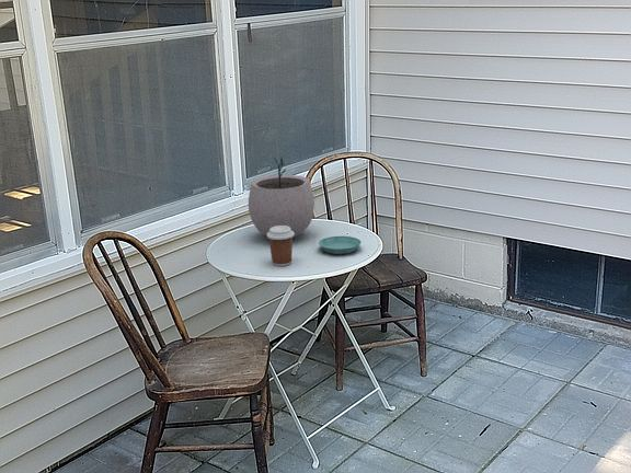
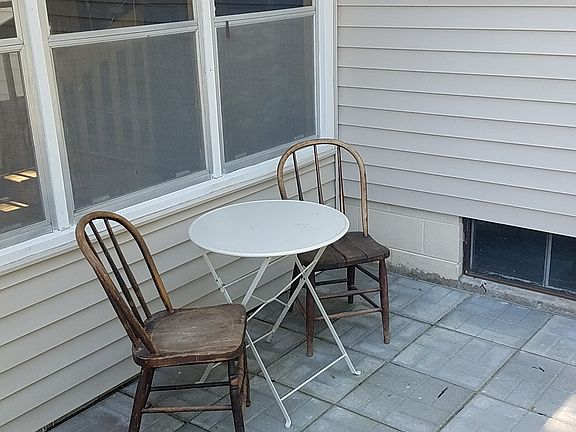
- plant pot (280, 197)
- saucer (340, 245)
- coffee cup (280, 245)
